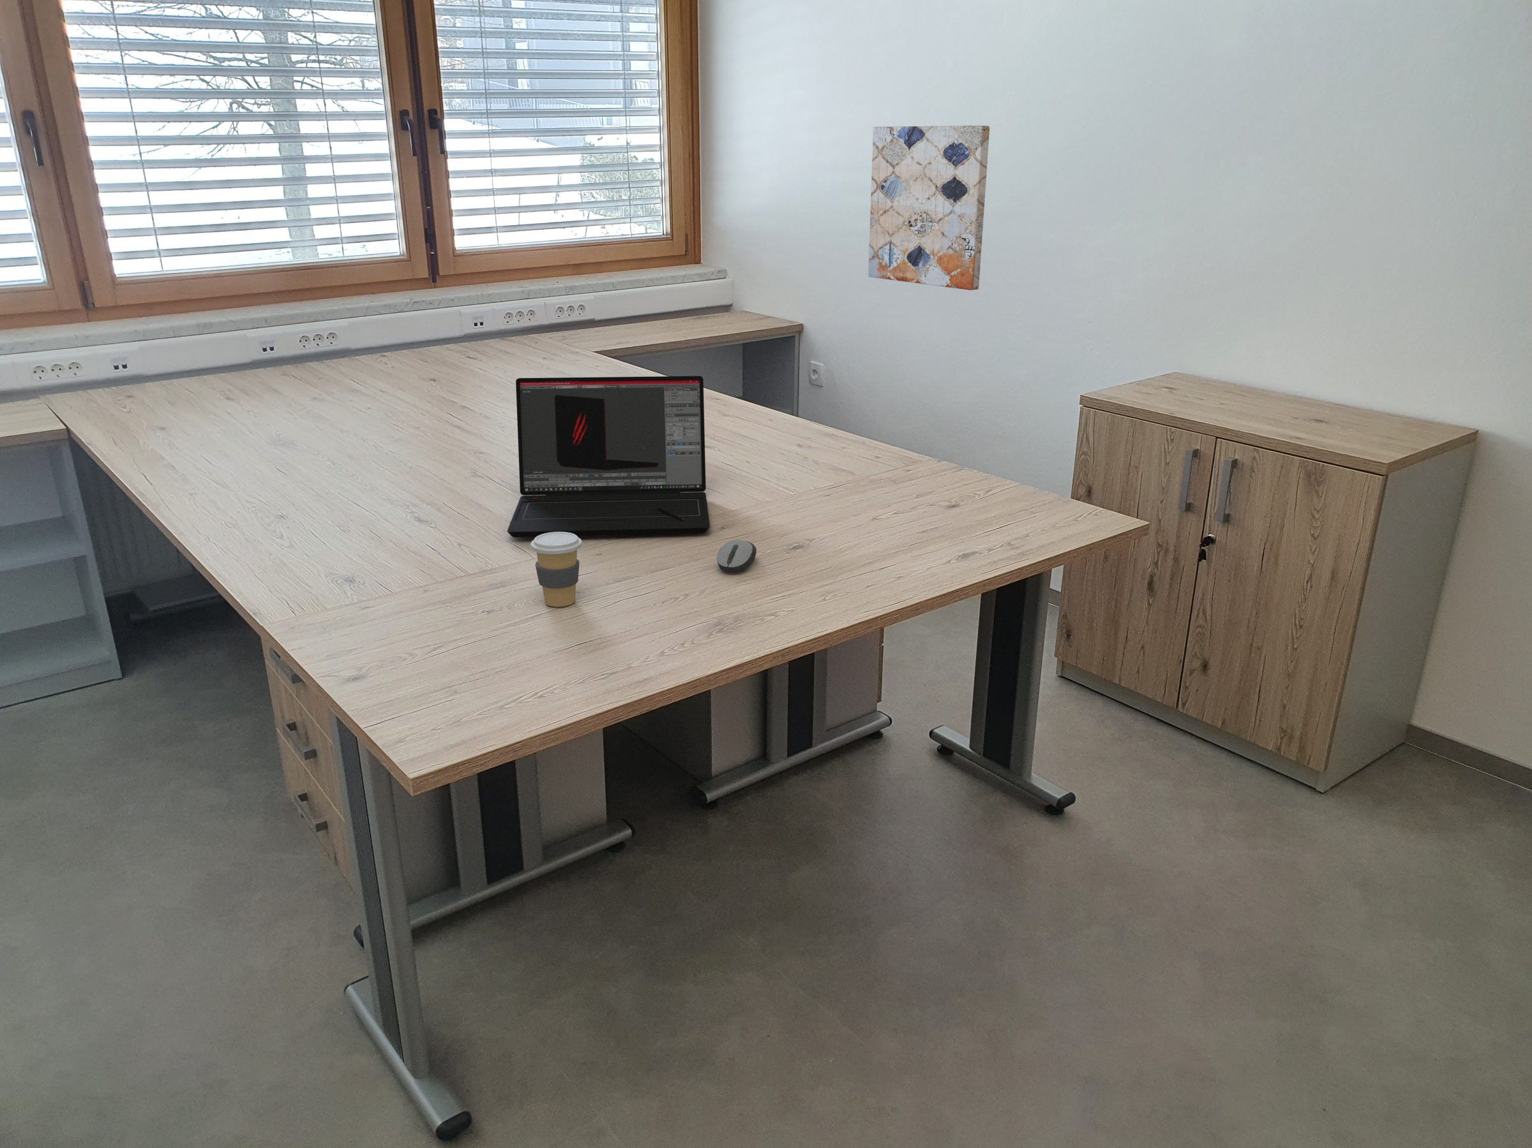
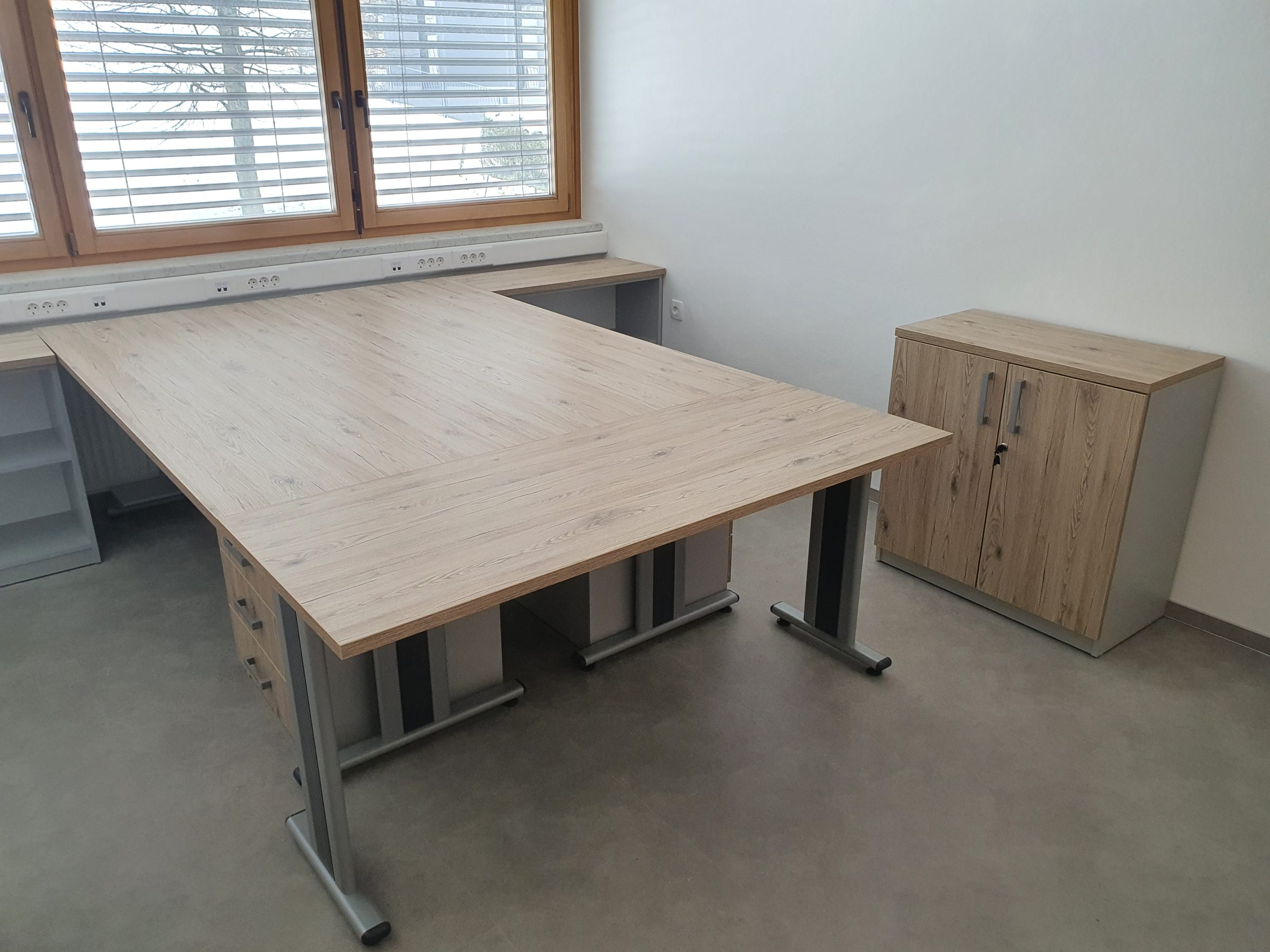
- computer mouse (737, 555)
- coffee cup (557, 570)
- laptop (609, 453)
- wall art (925, 206)
